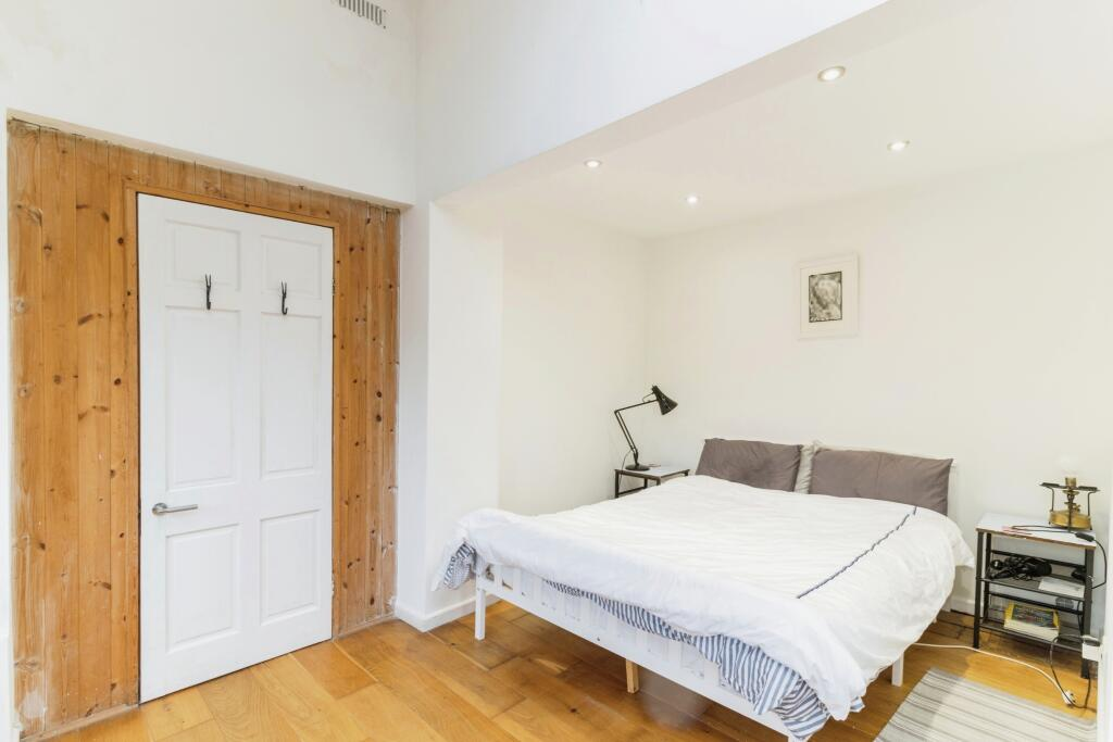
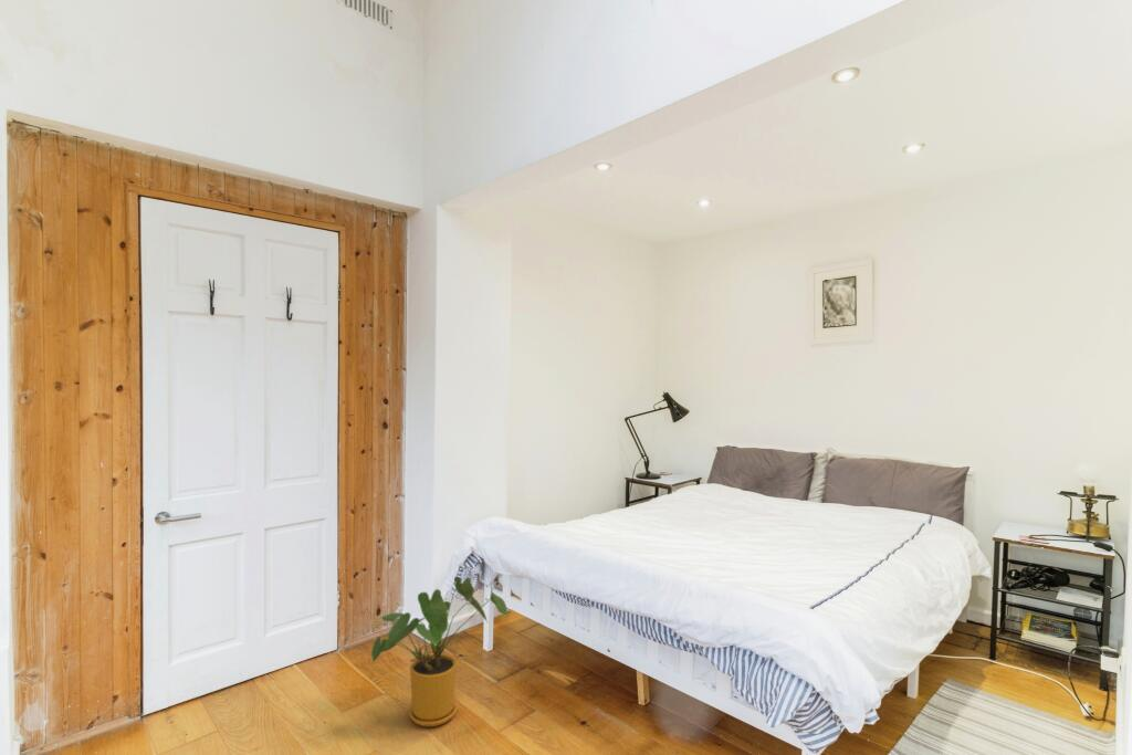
+ house plant (434, 649)
